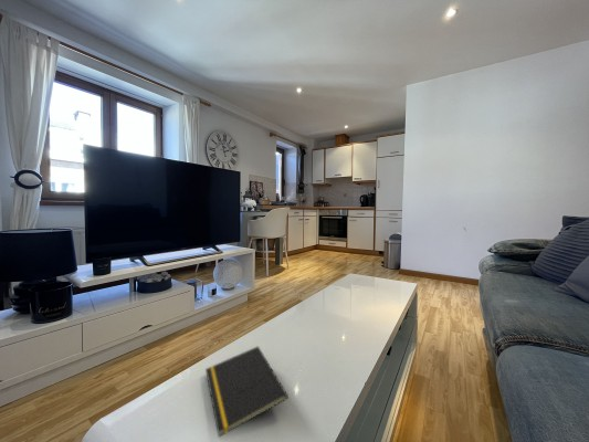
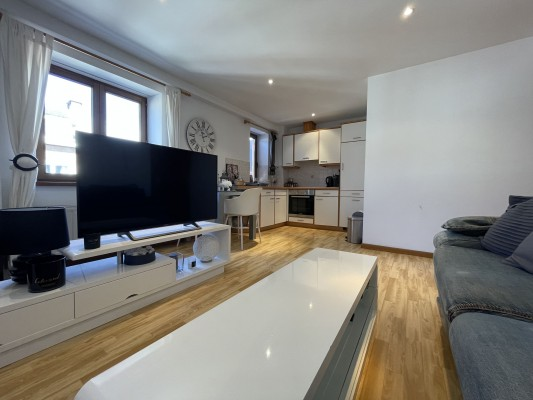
- notepad (242, 382)
